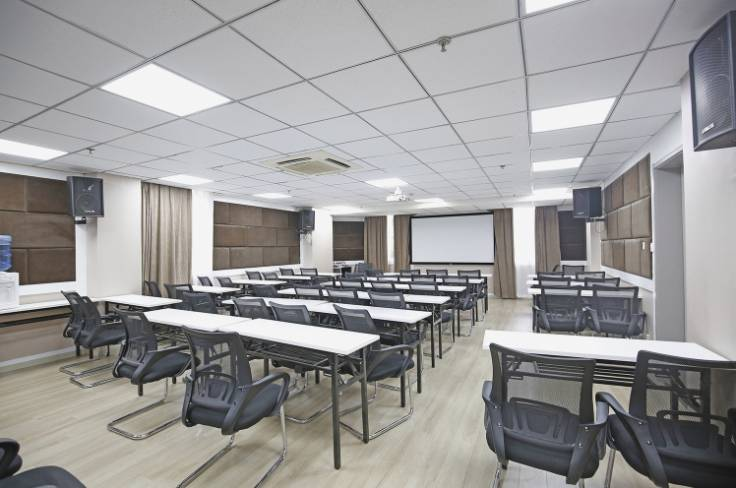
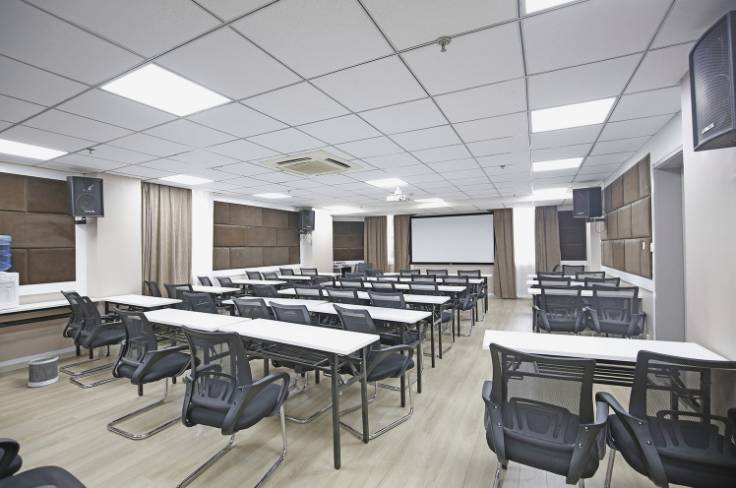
+ wastebasket (43, 370)
